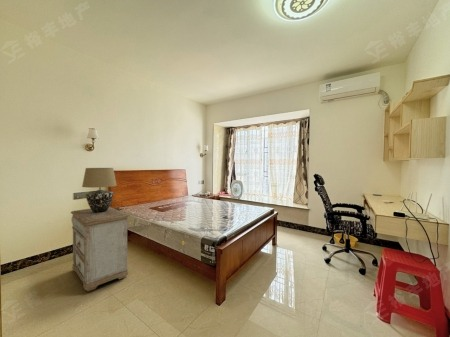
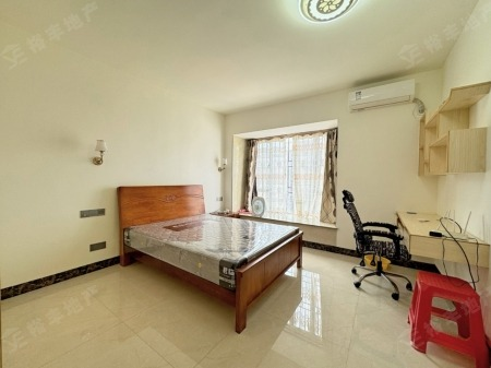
- nightstand (99, 243)
- table lamp (100, 189)
